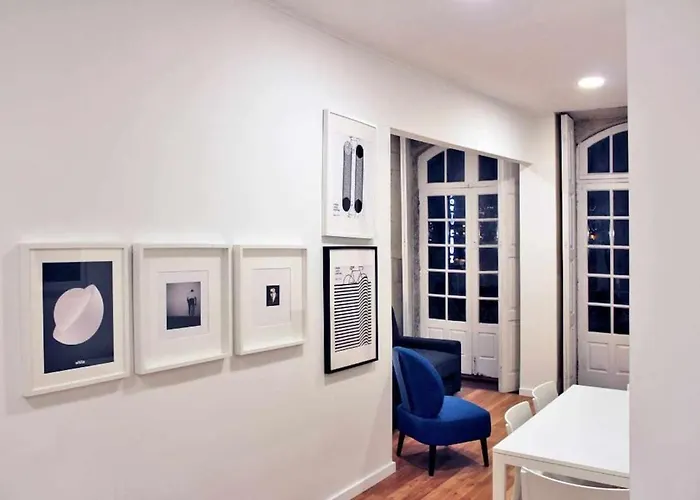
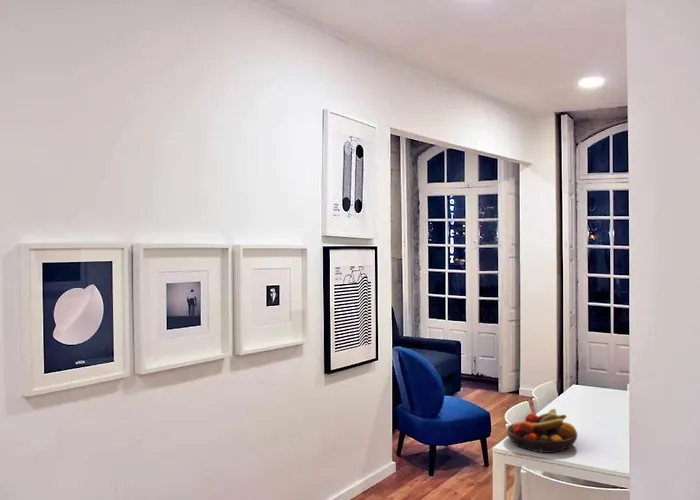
+ fruit bowl (541, 427)
